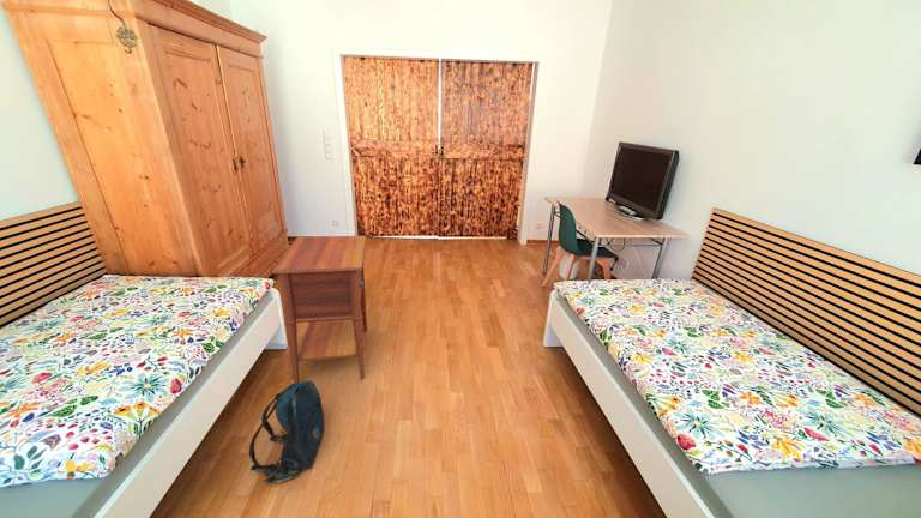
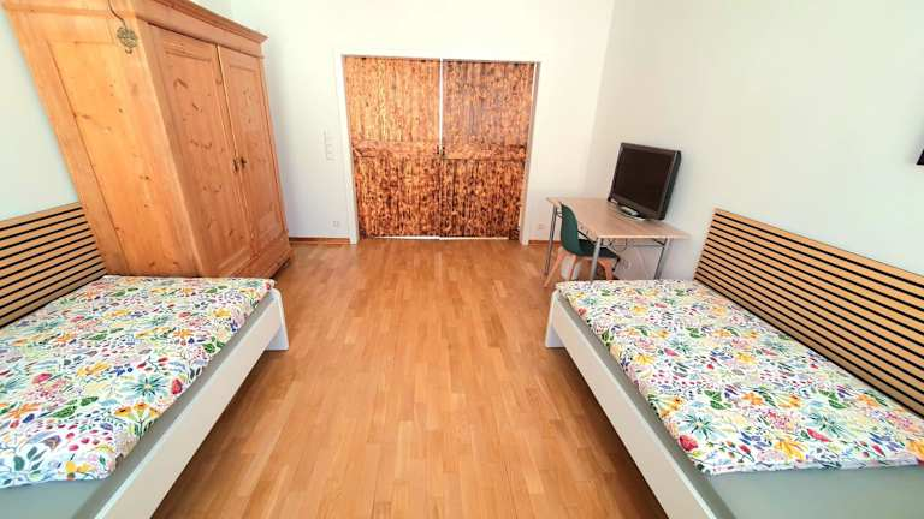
- nightstand (330, 305)
- backpack (285, 422)
